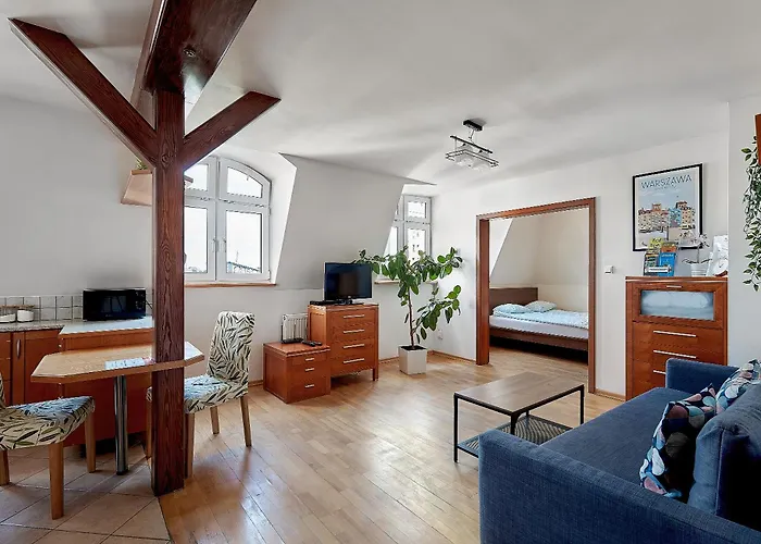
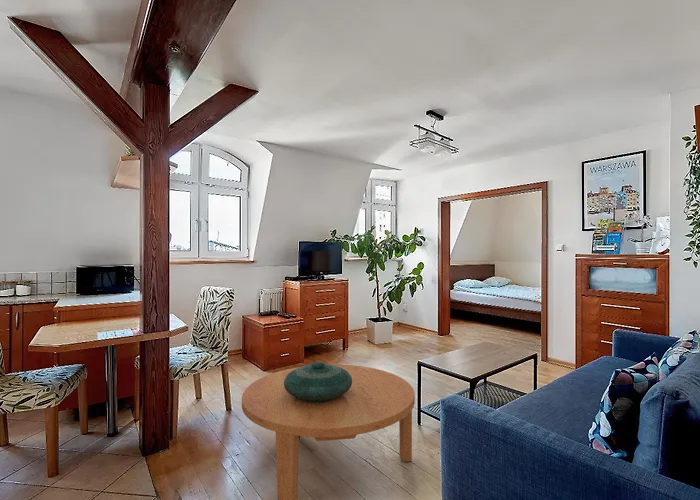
+ decorative bowl (318, 378)
+ coffee table (329, 426)
